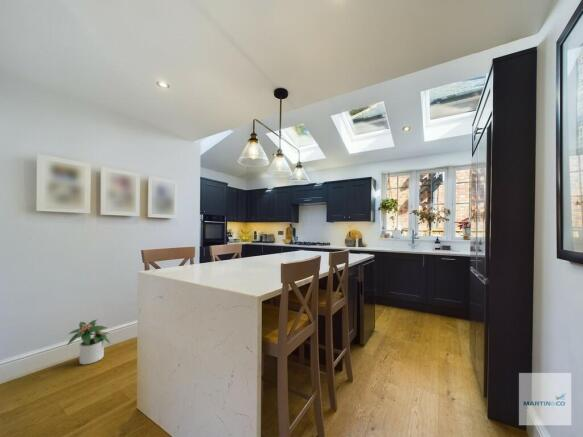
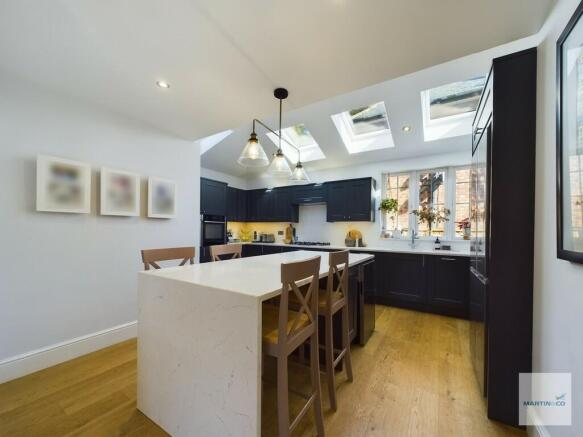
- potted plant (89, 341)
